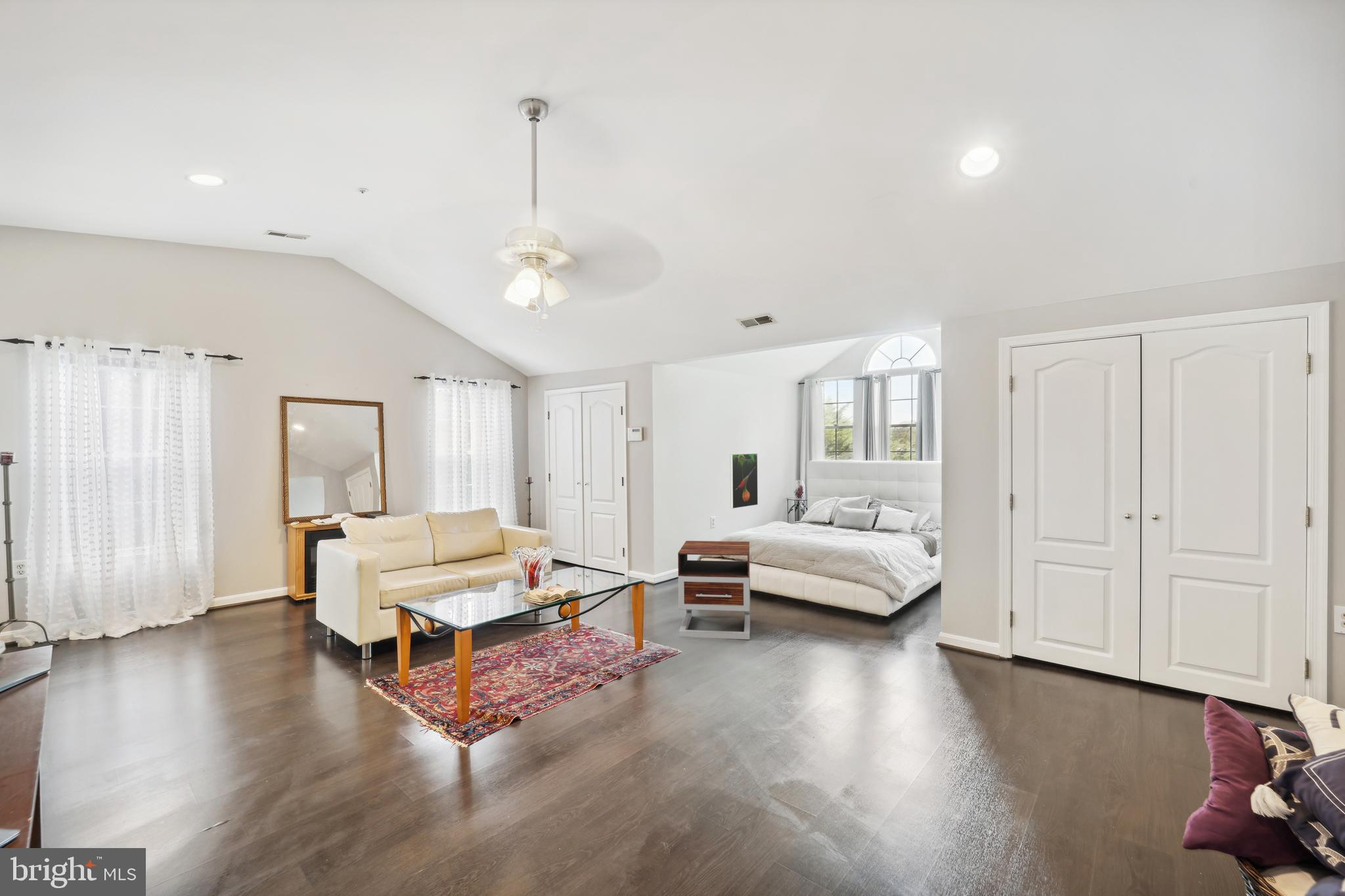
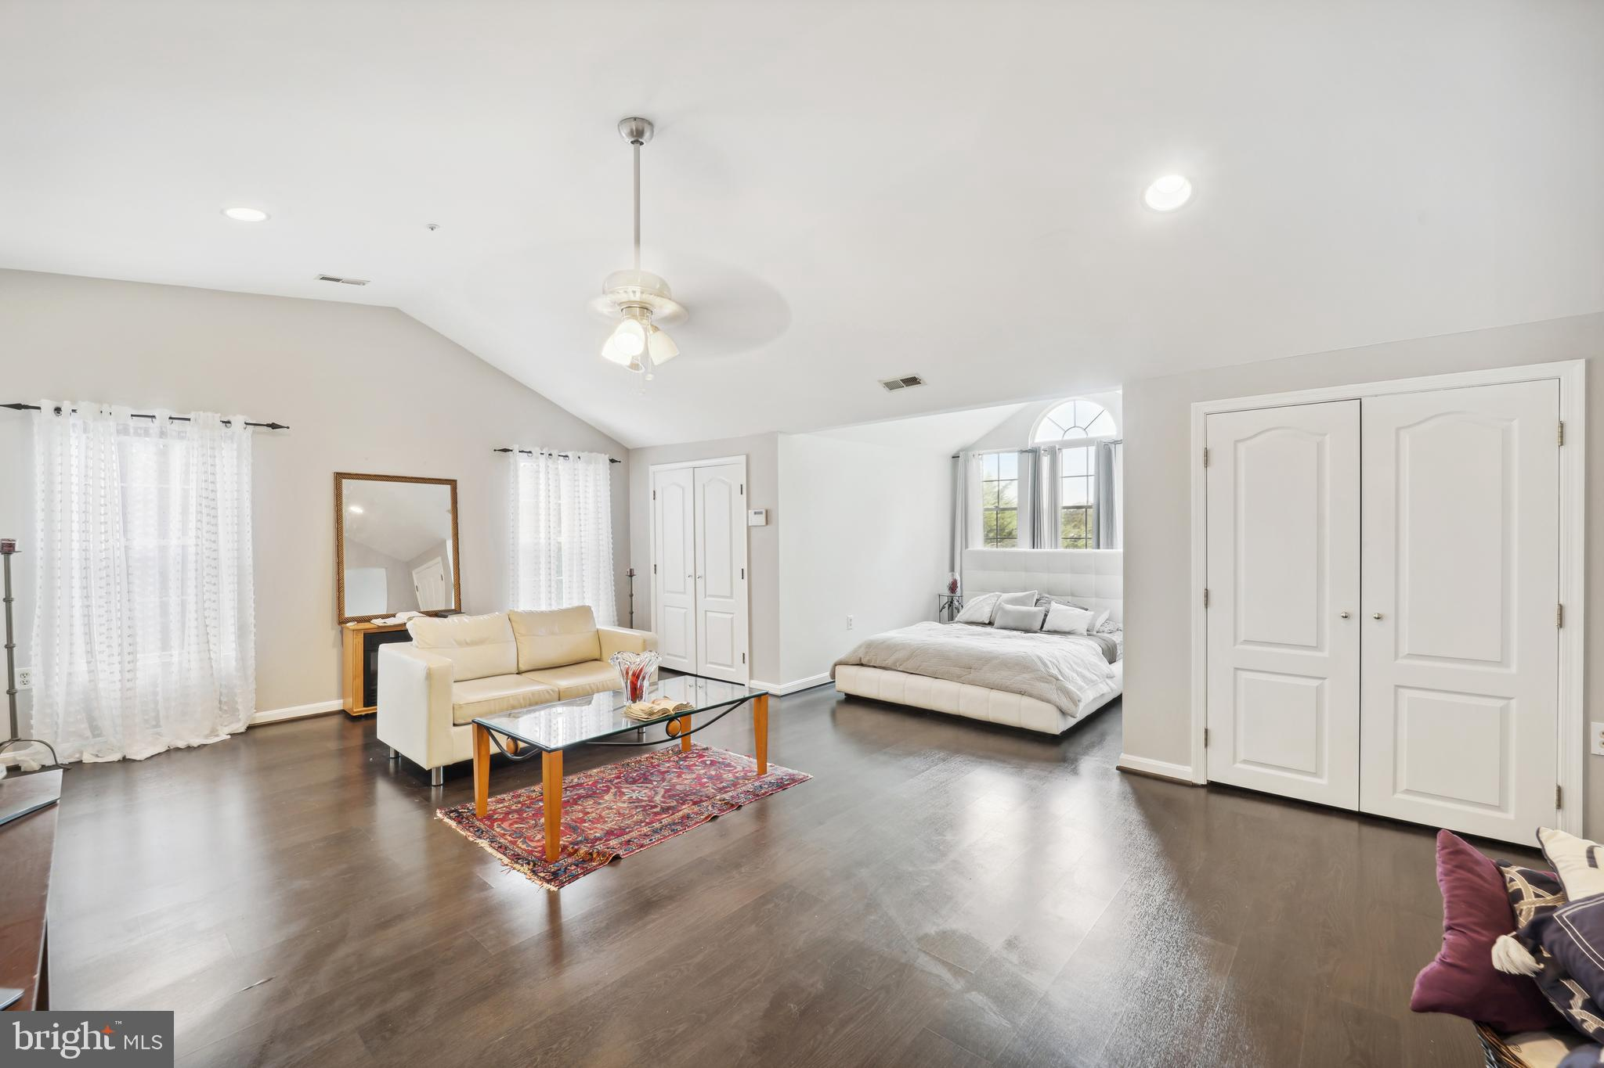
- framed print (744, 480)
- nightstand (715, 587)
